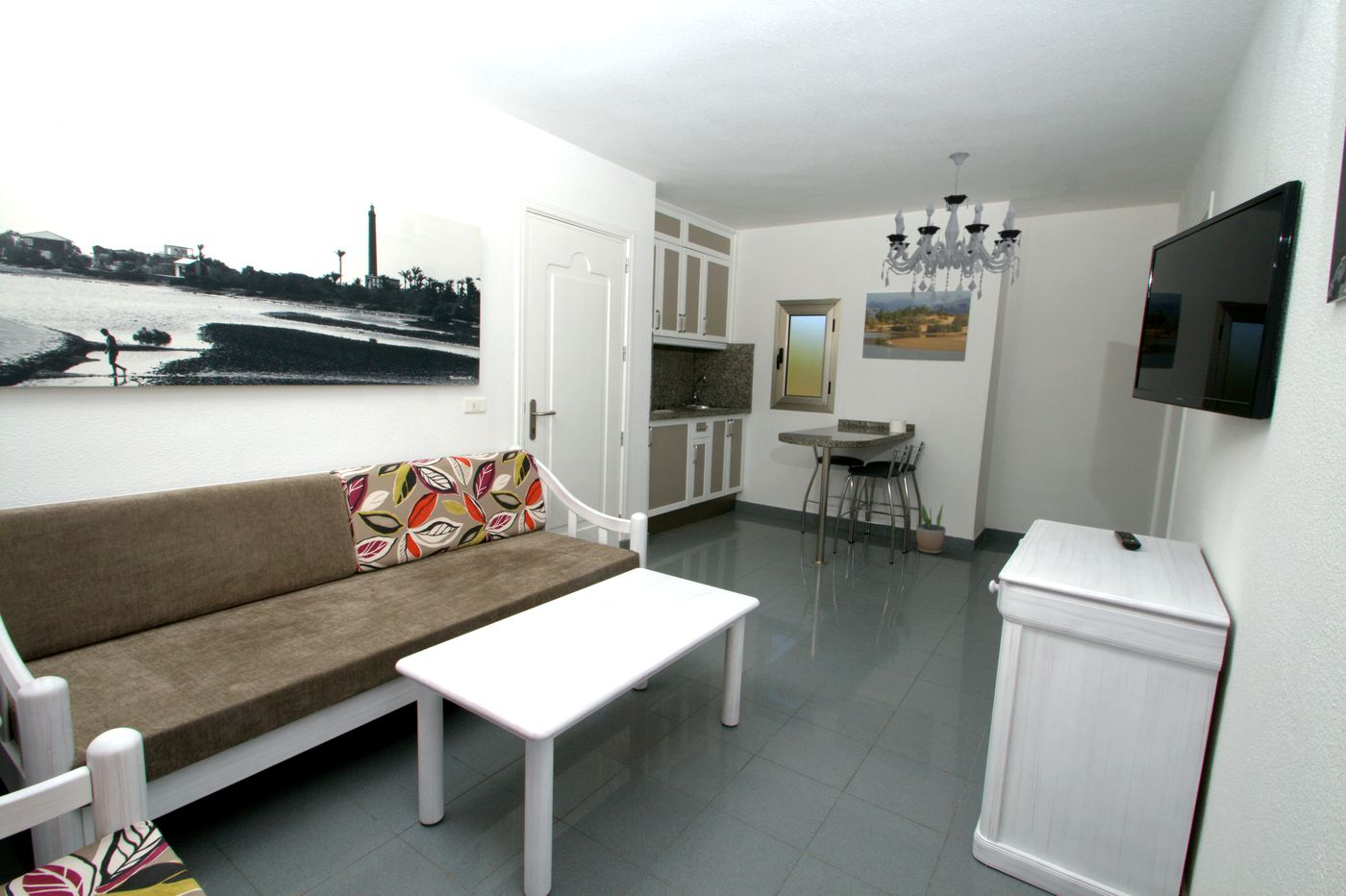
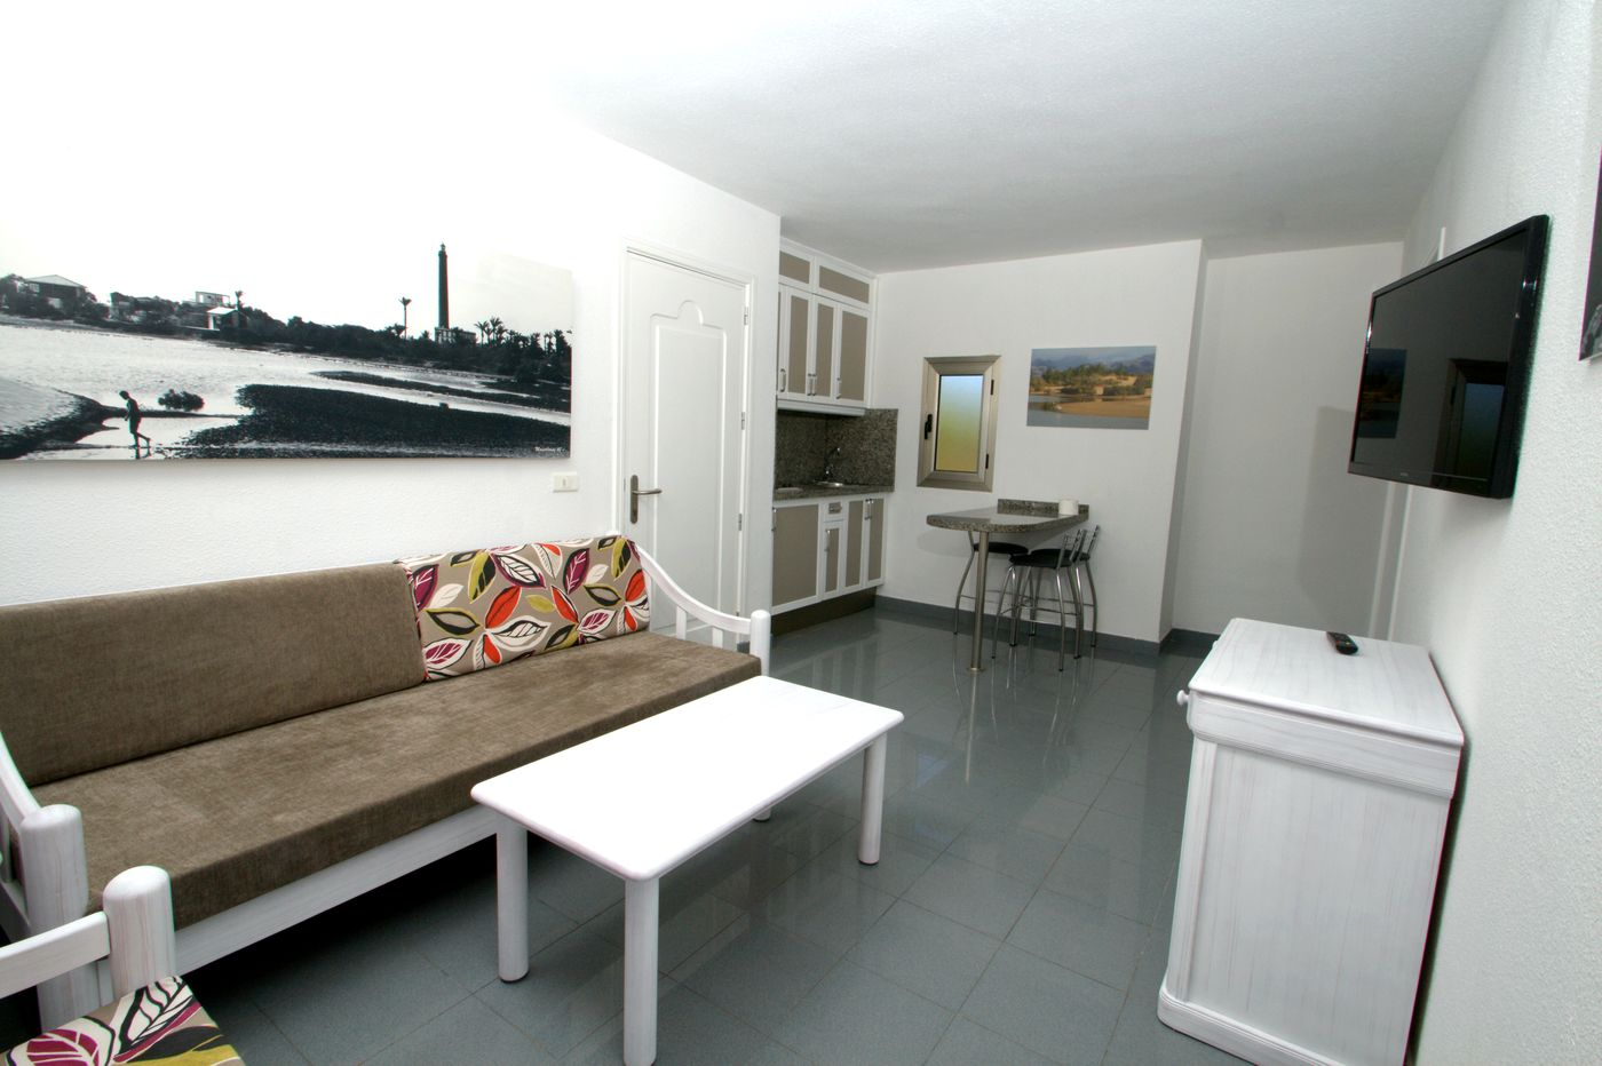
- potted plant (931, 525)
- chandelier (952, 229)
